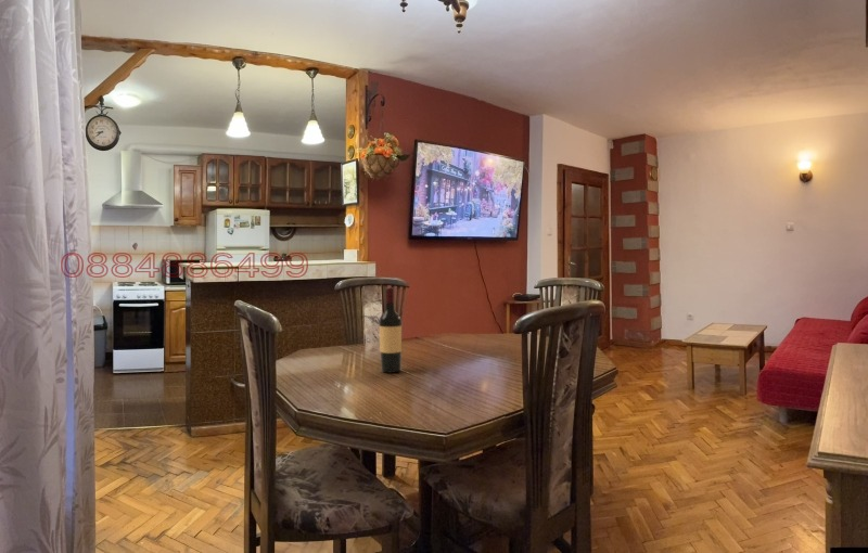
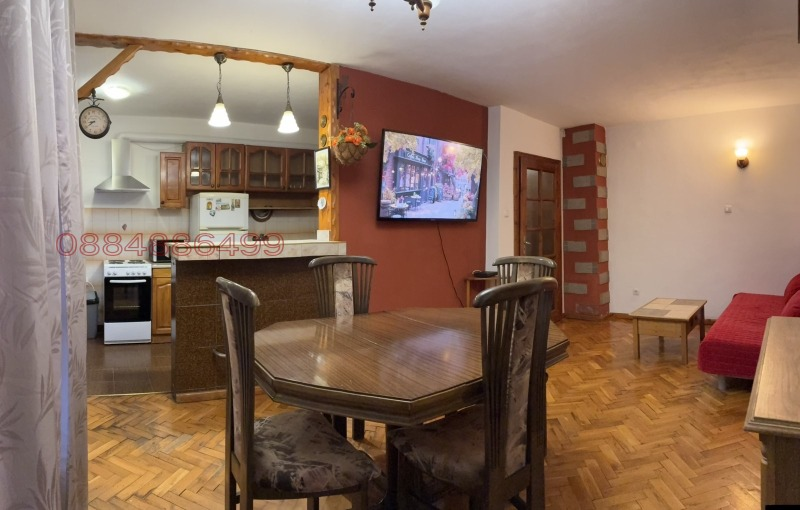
- wine bottle (390, 329)
